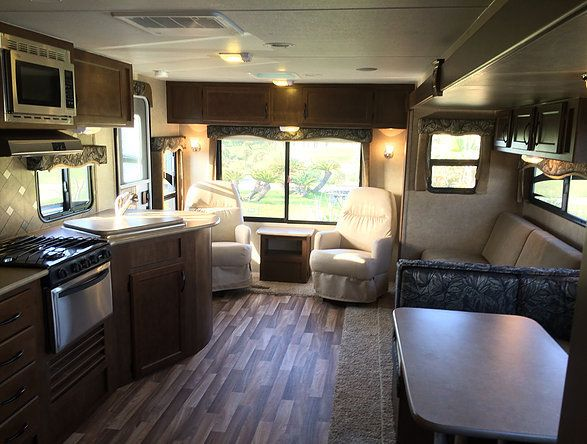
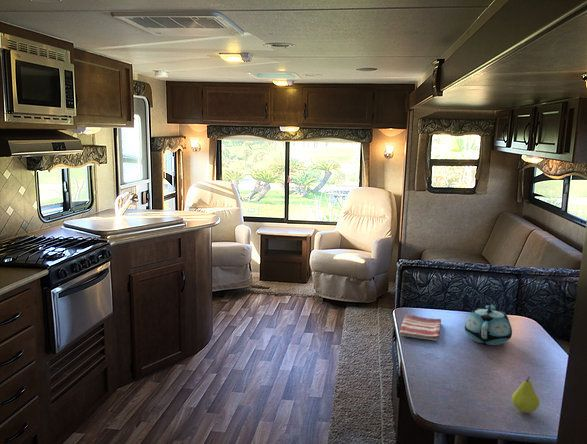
+ fruit (526, 393)
+ dish towel (420, 326)
+ teapot (488, 322)
